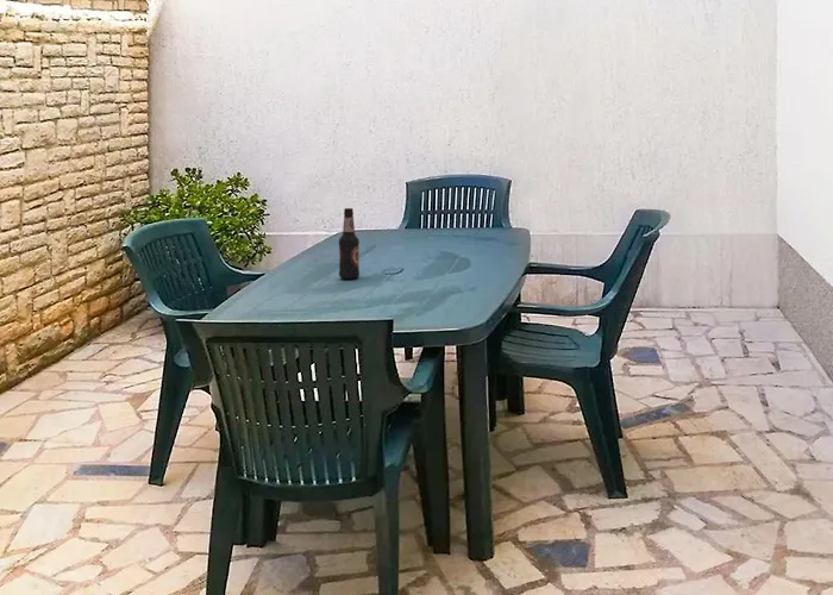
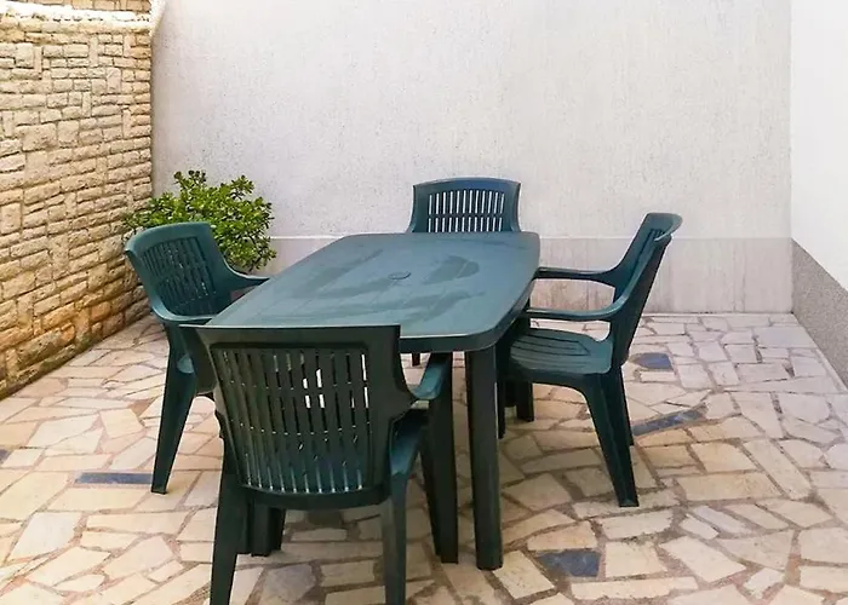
- bottle (349, 243)
